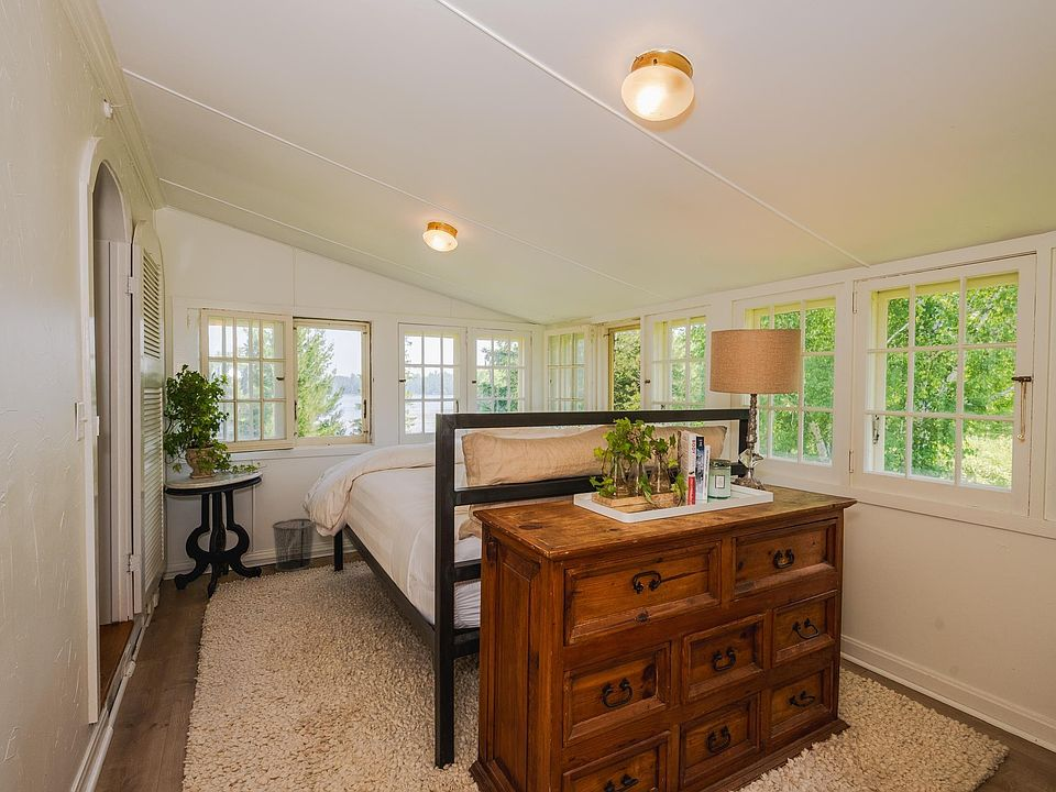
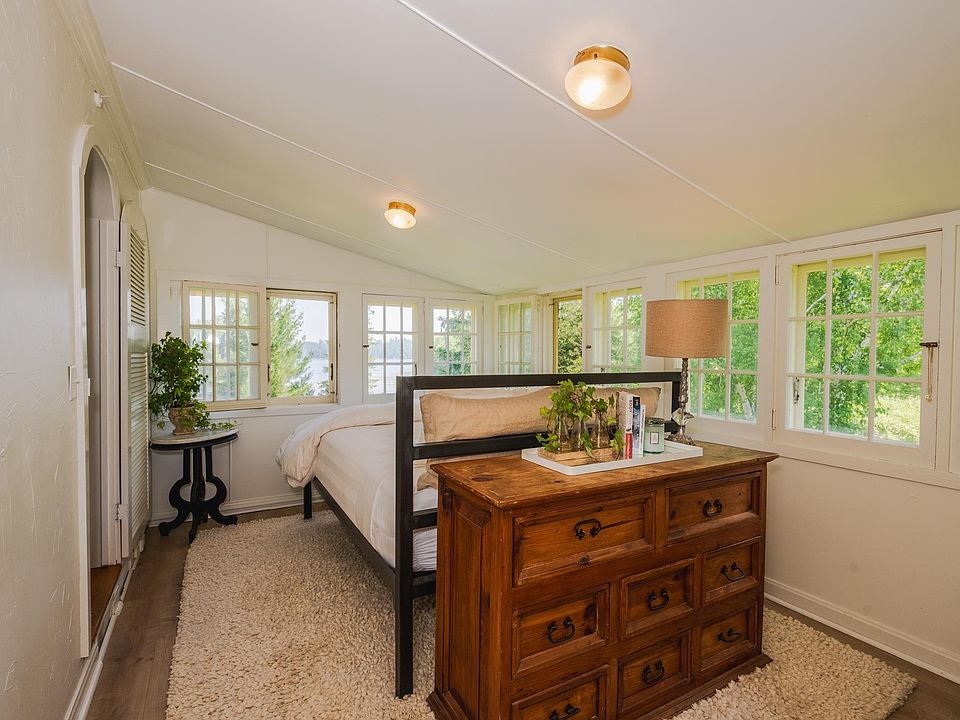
- waste bin (294, 544)
